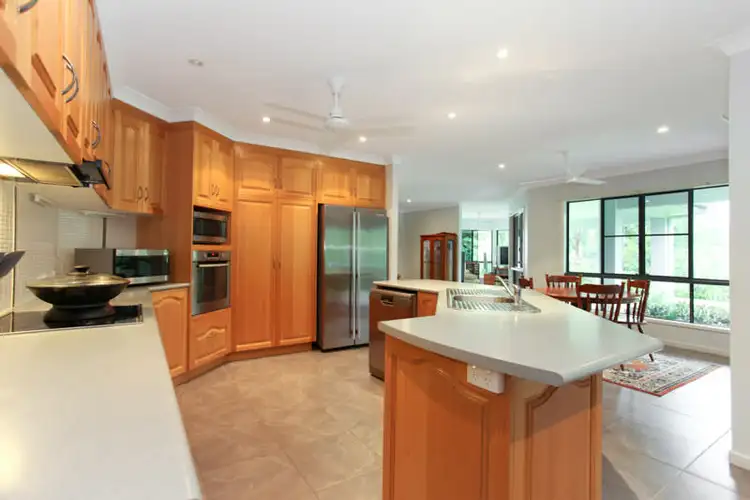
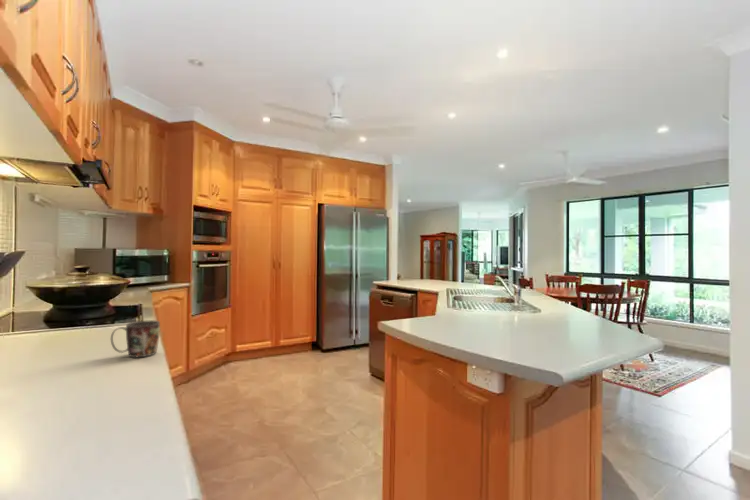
+ mug (135, 339)
